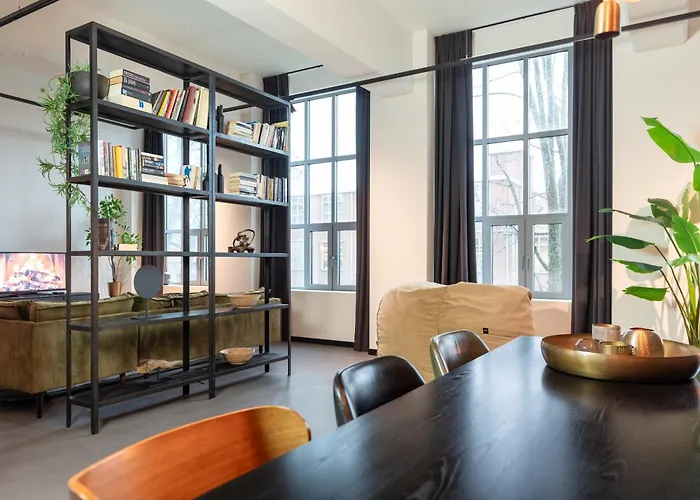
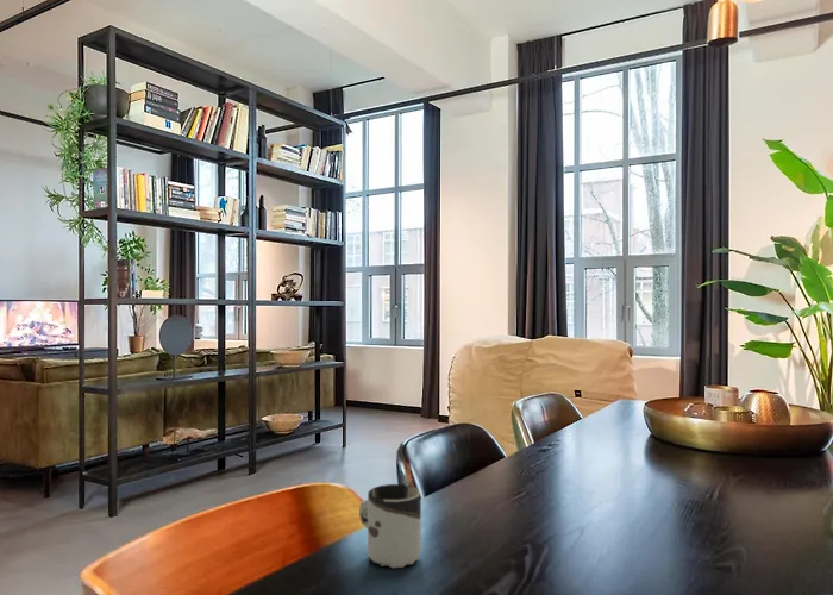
+ cup (387, 521)
